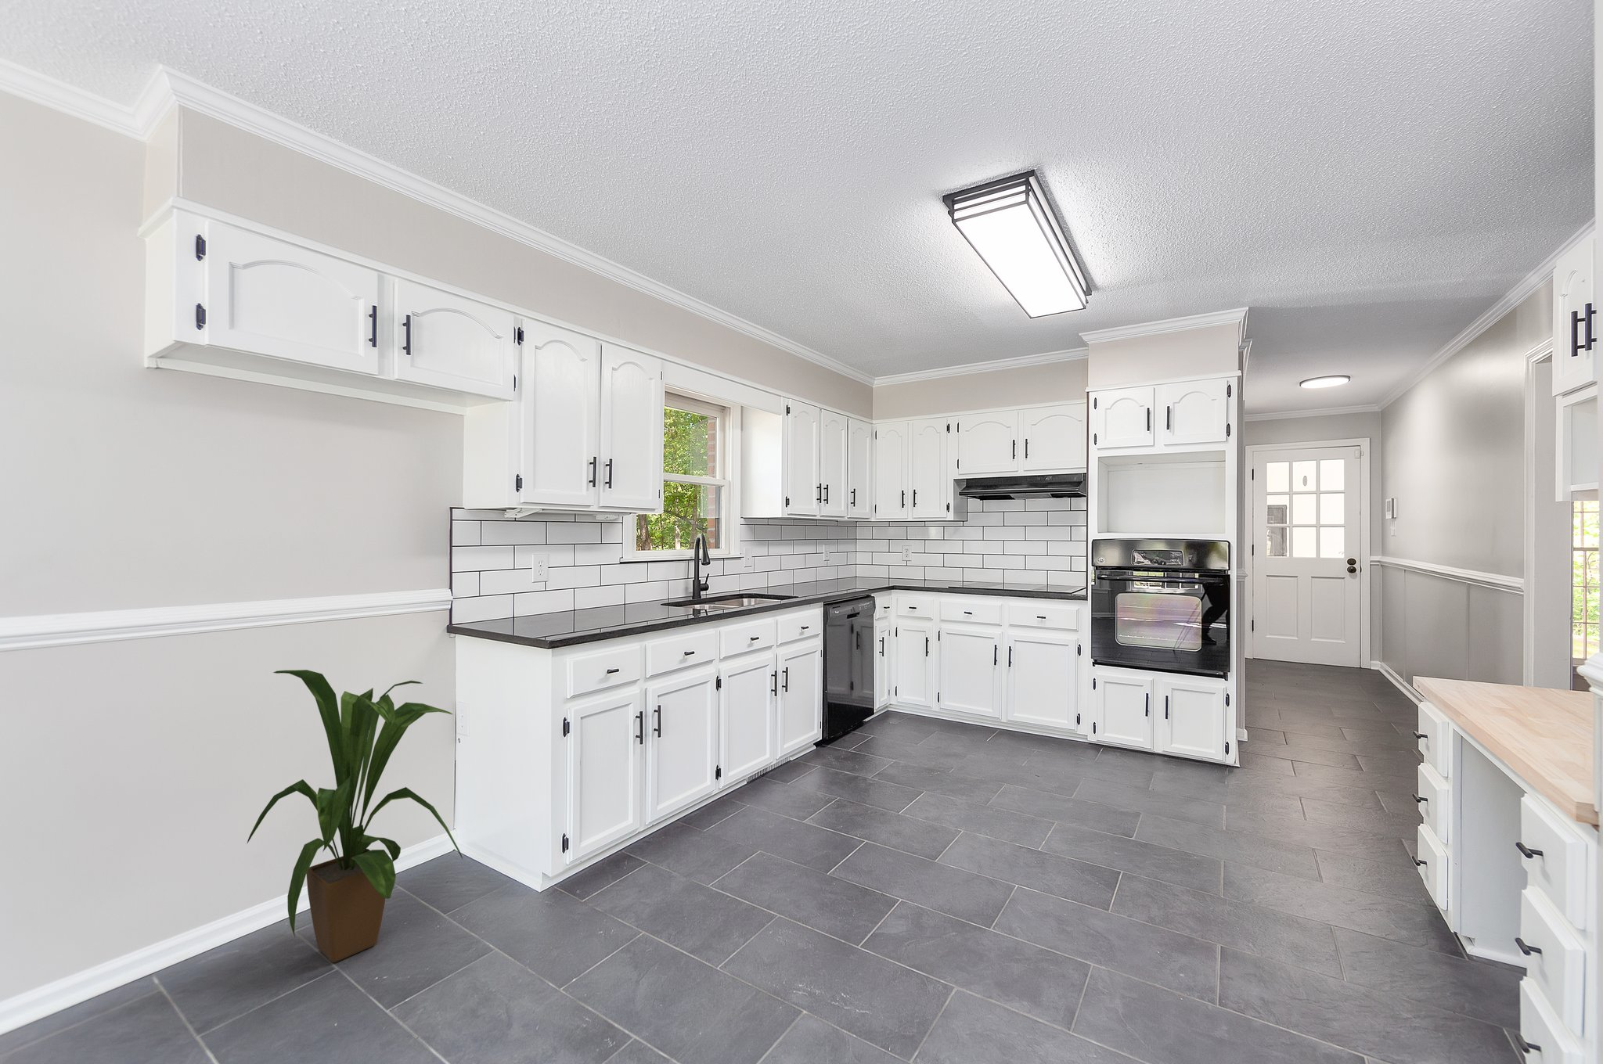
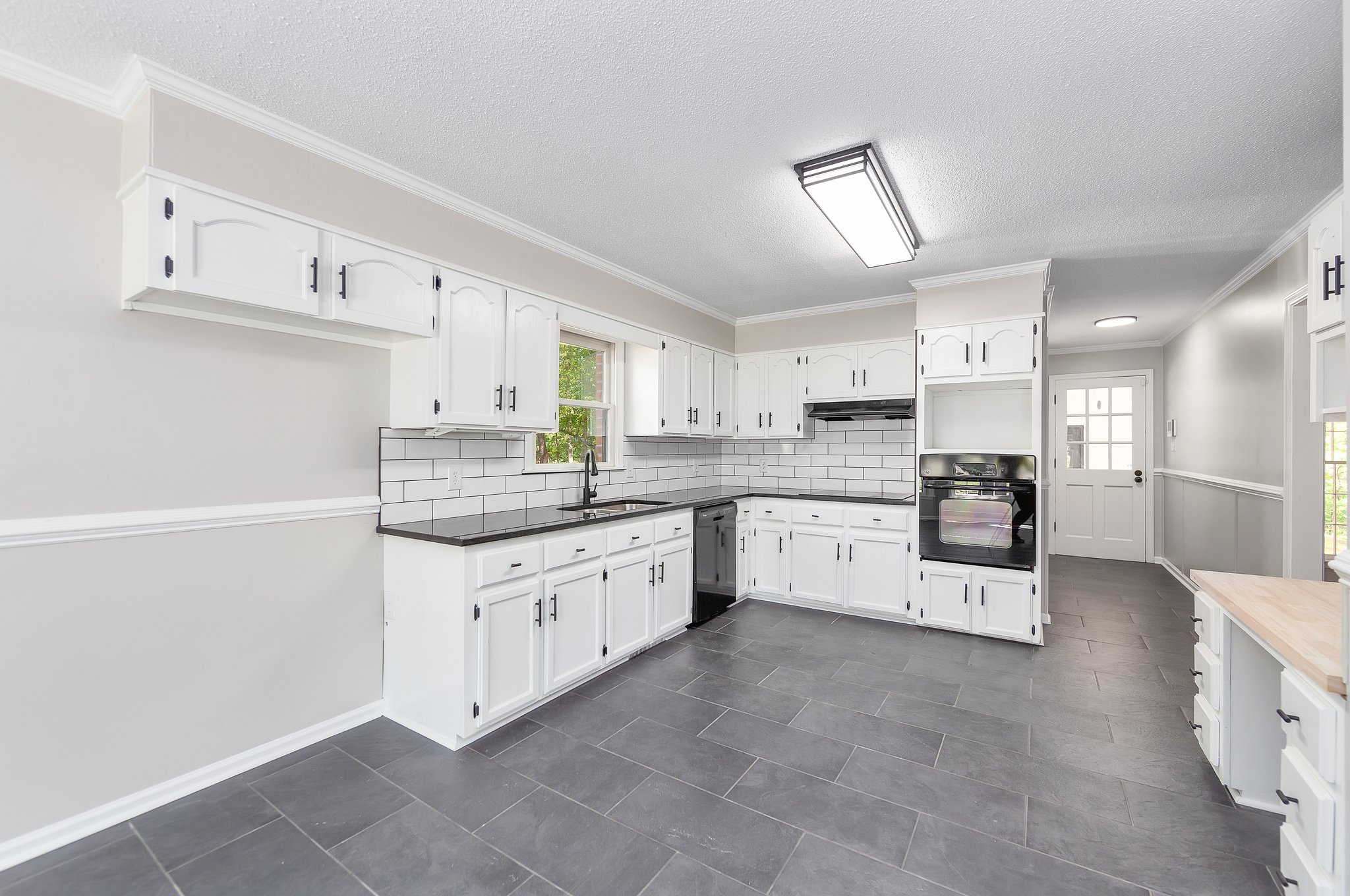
- house plant (373, 792)
